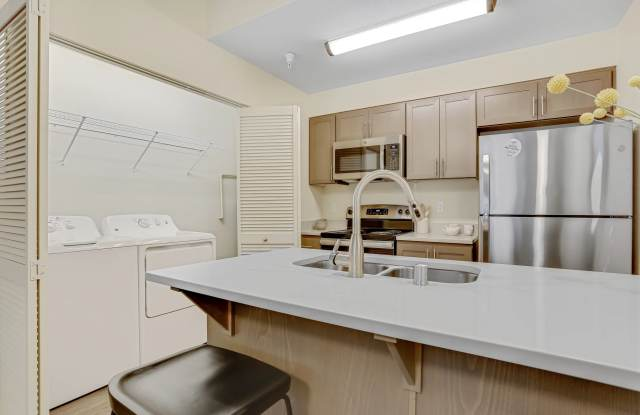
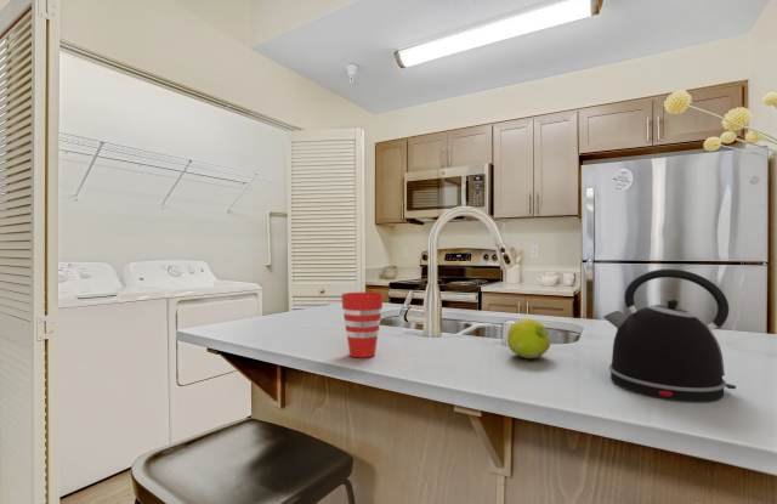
+ fruit (528, 338)
+ kettle (664, 327)
+ cup (362, 324)
